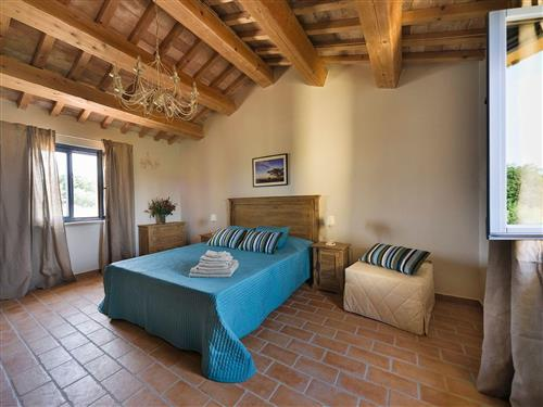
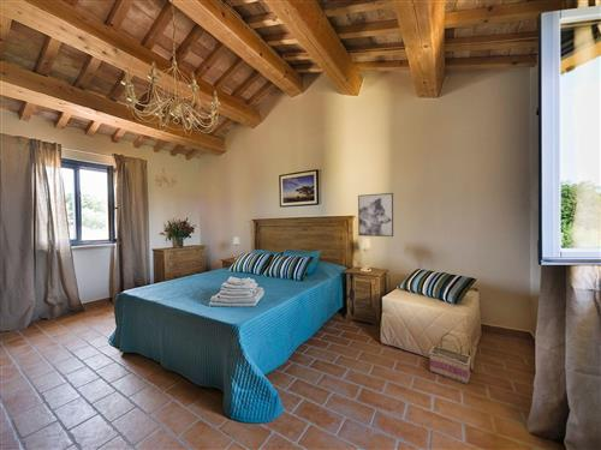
+ wall art (375, 215)
+ basket (450, 354)
